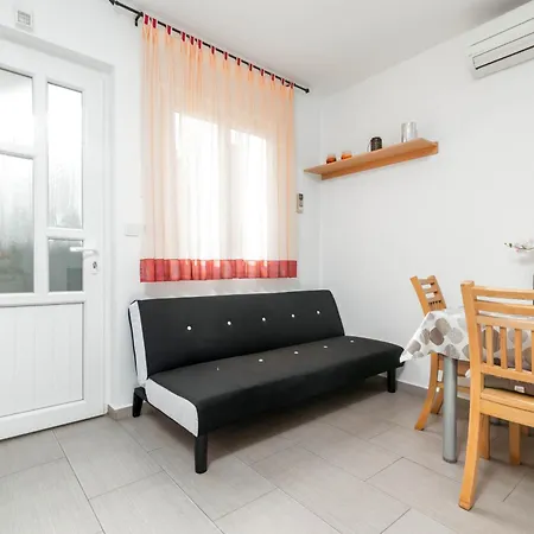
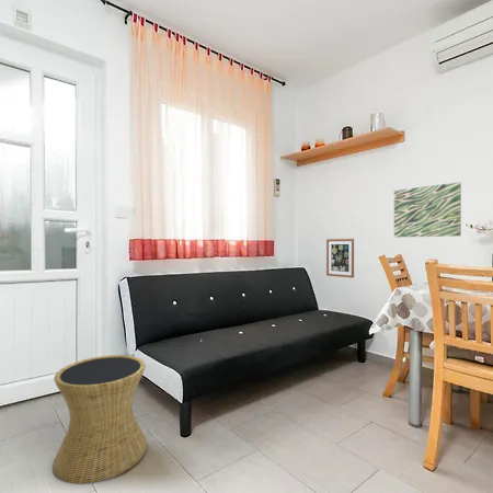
+ wall art (340, 257)
+ wall art (425, 211)
+ side table (102, 411)
